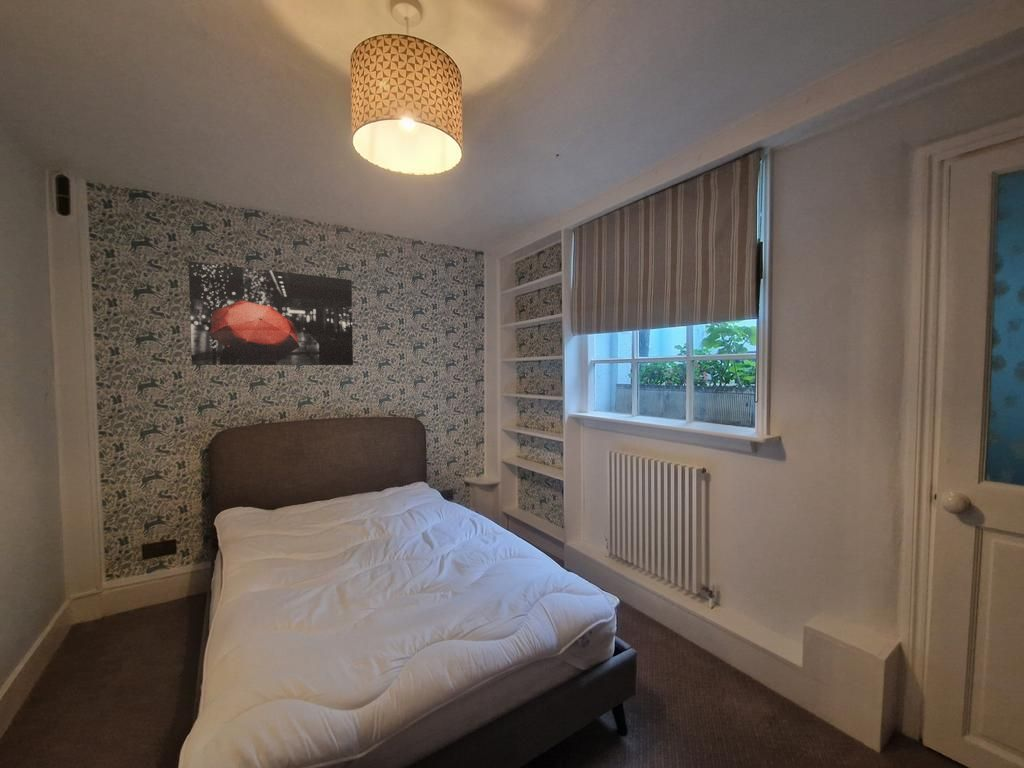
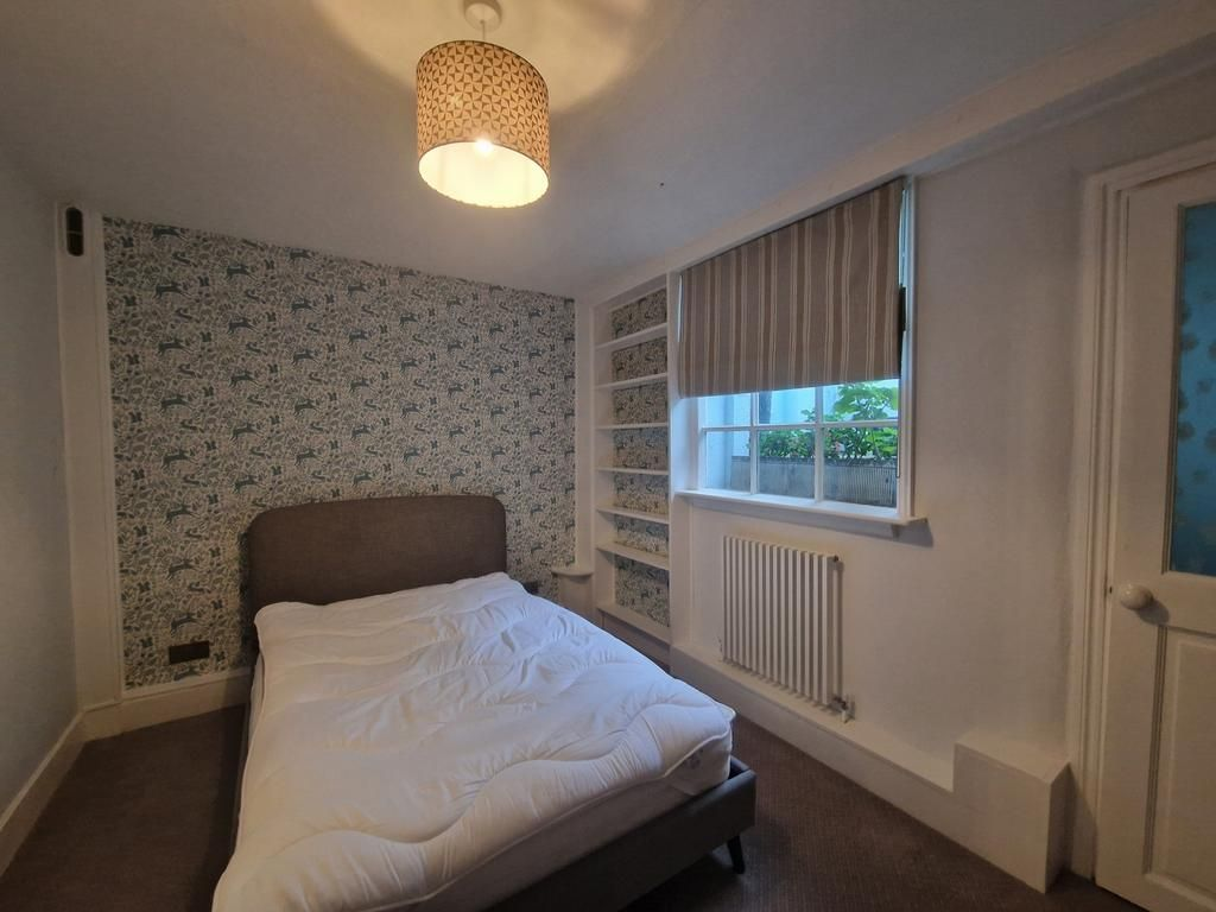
- wall art (278, 318)
